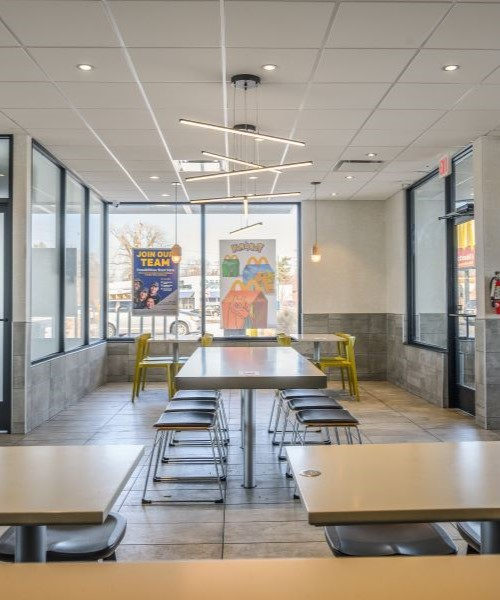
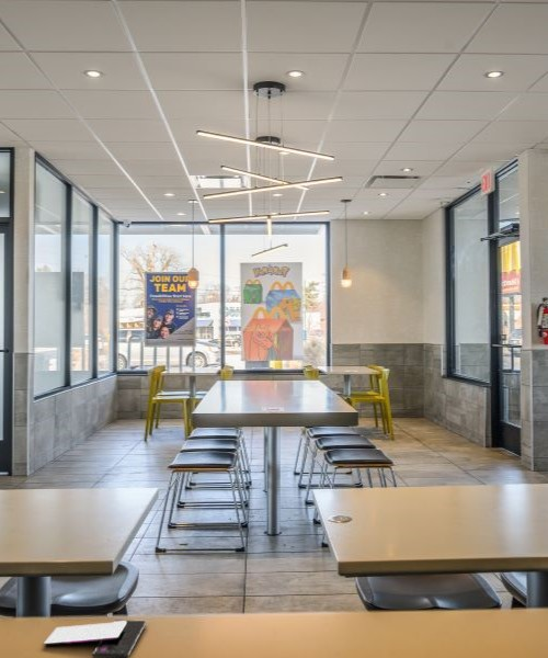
+ smartphone (93, 634)
